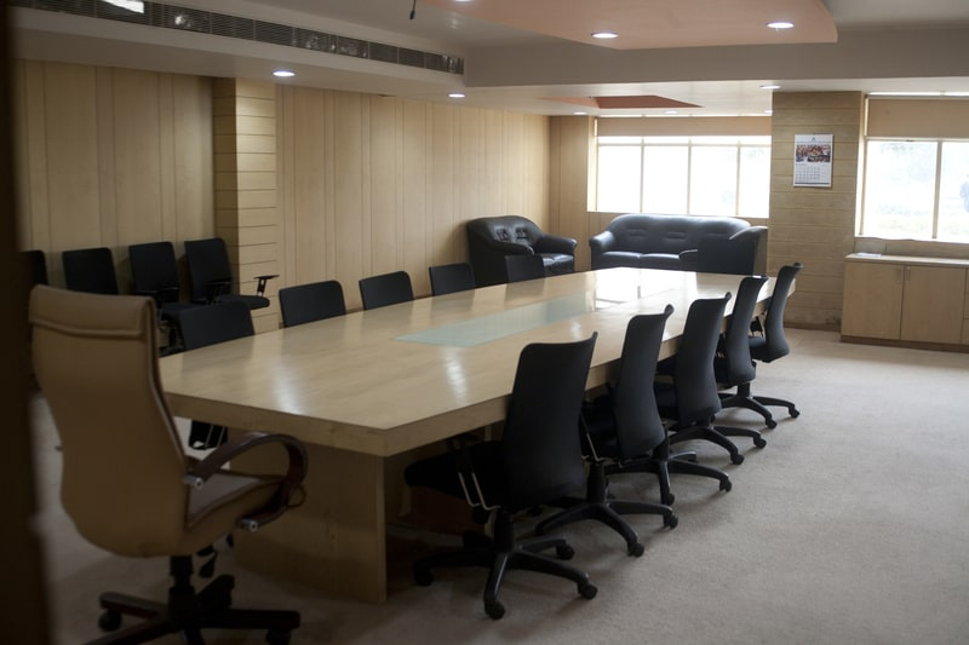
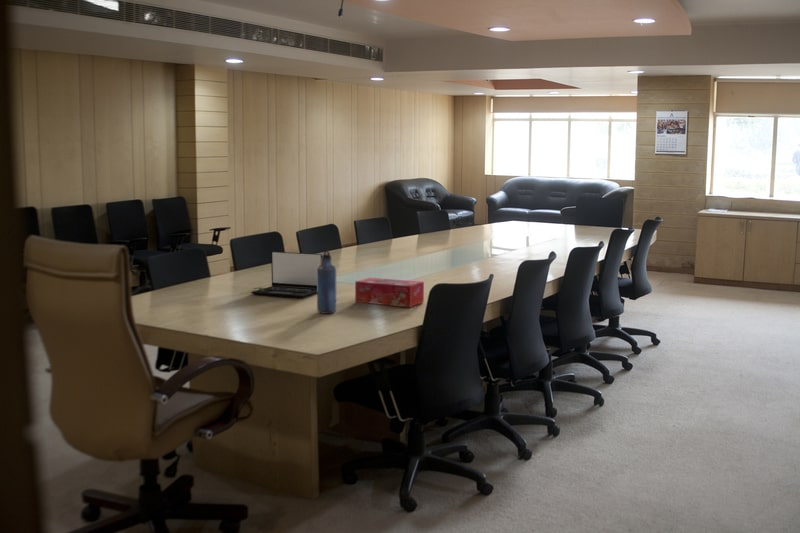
+ tissue box (389, 291)
+ water bottle (326, 281)
+ laptop (282, 273)
